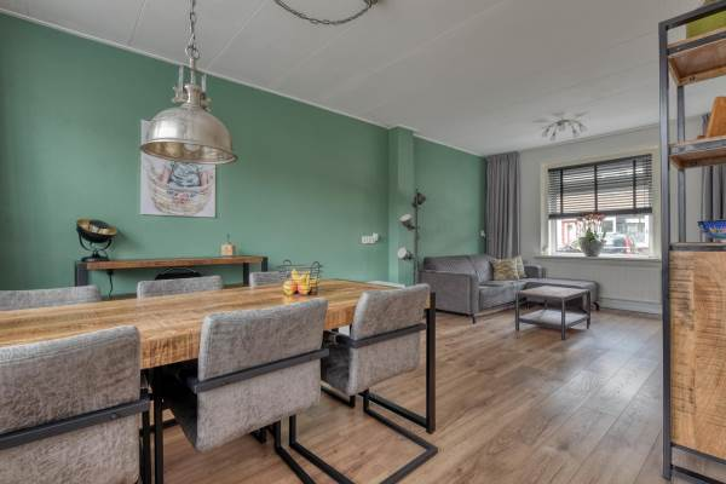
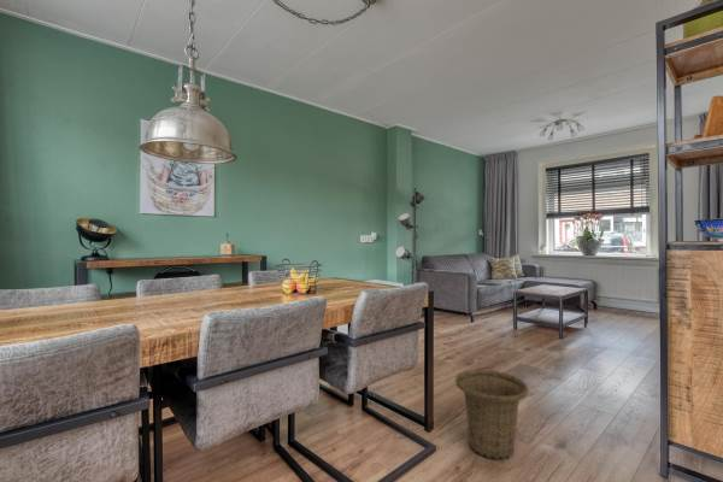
+ basket (490, 413)
